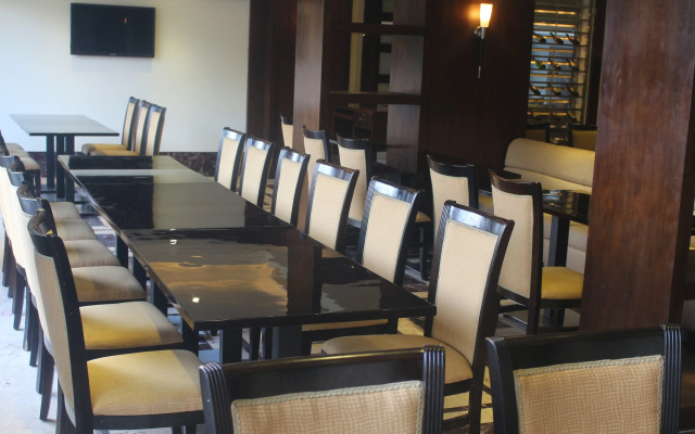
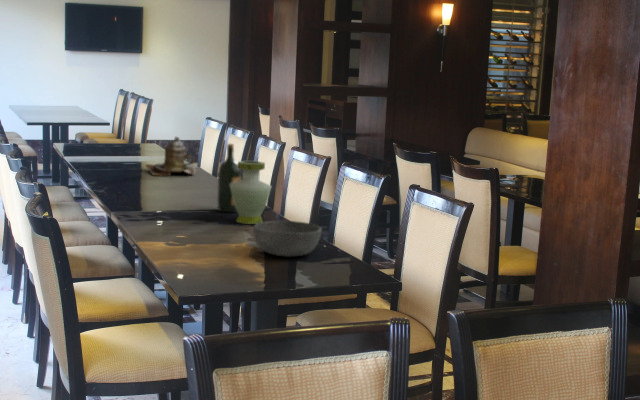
+ wine bottle (229, 177)
+ teapot (170, 154)
+ vase (250, 192)
+ bowl (287, 239)
